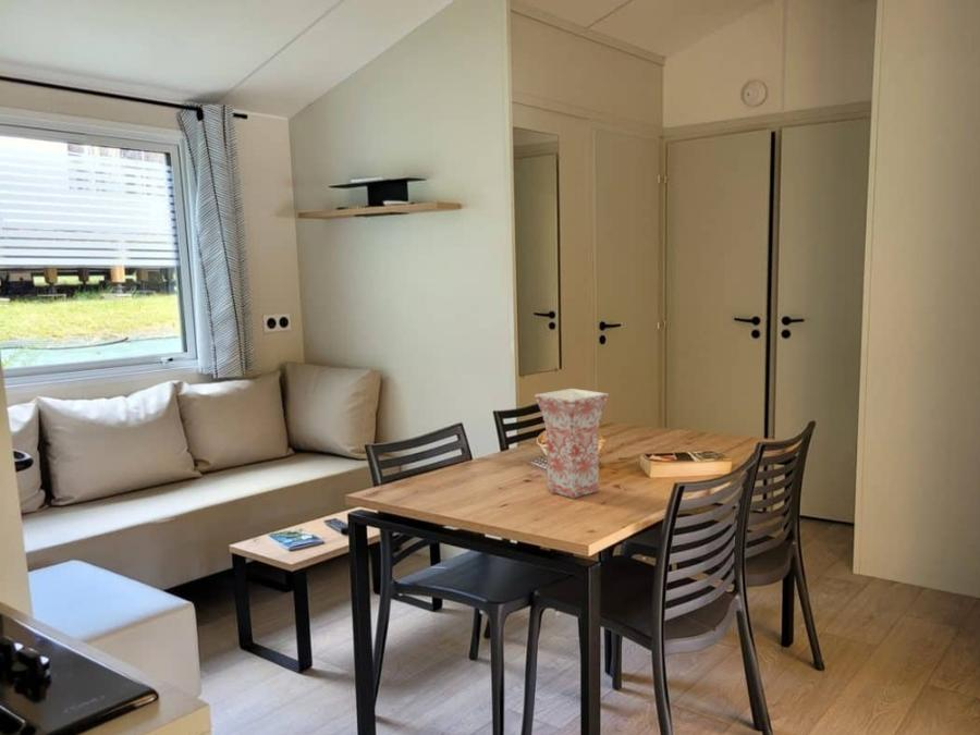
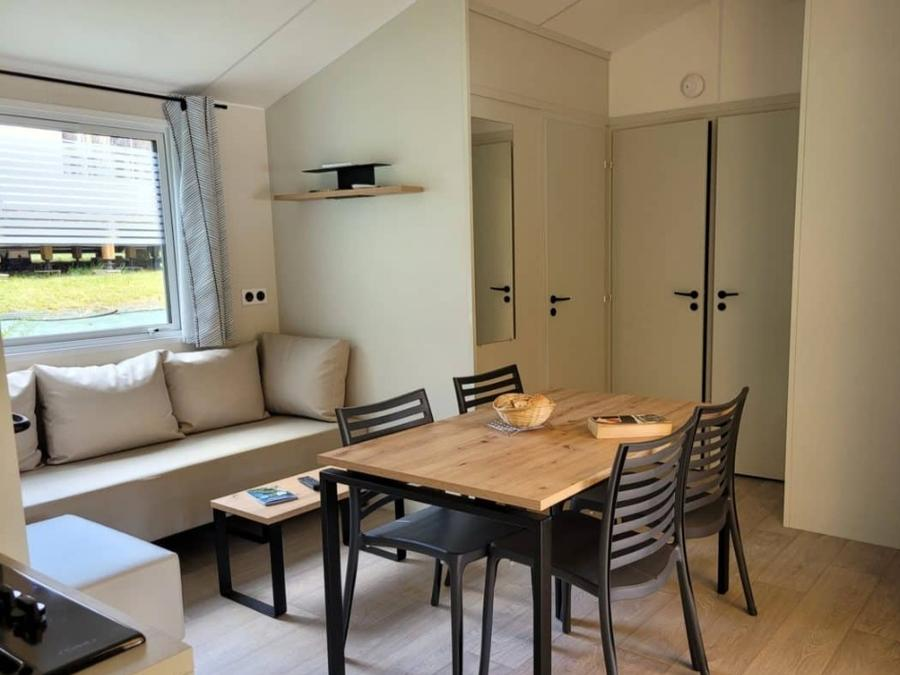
- vase (572, 443)
